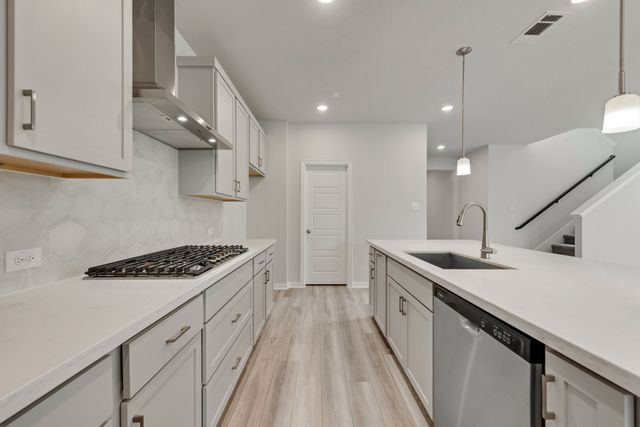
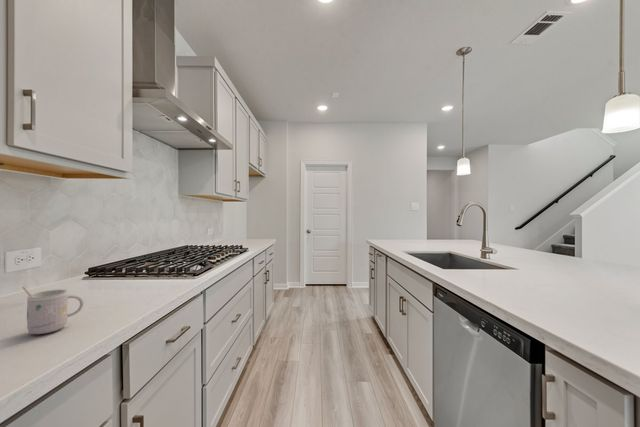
+ mug (54, 305)
